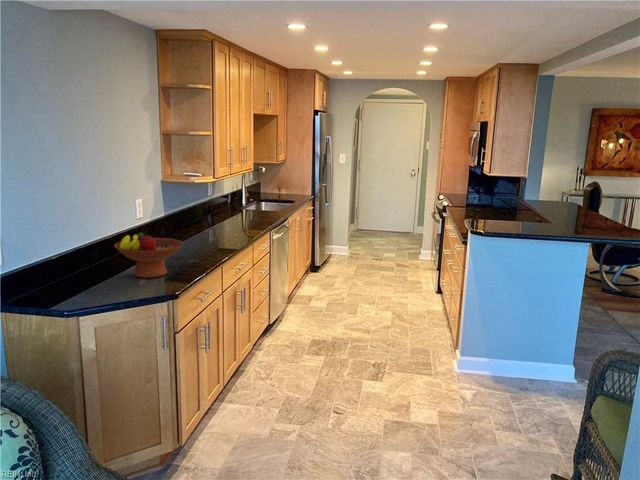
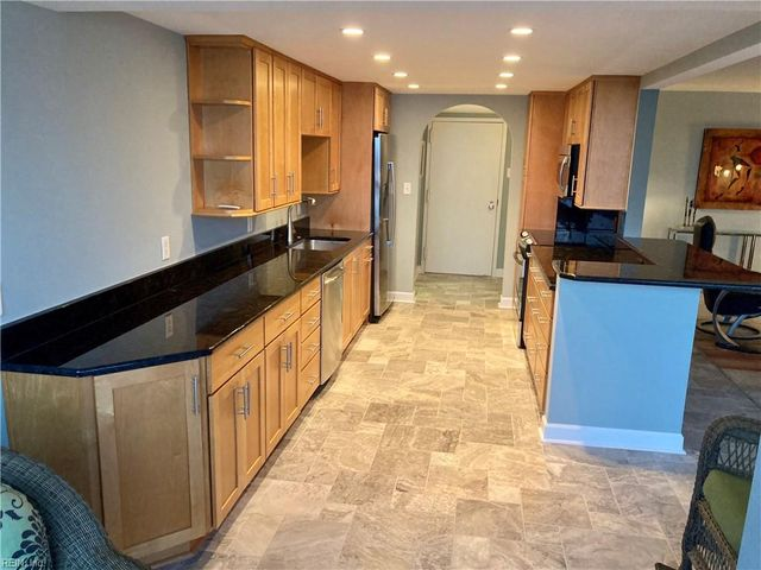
- fruit bowl (149, 253)
